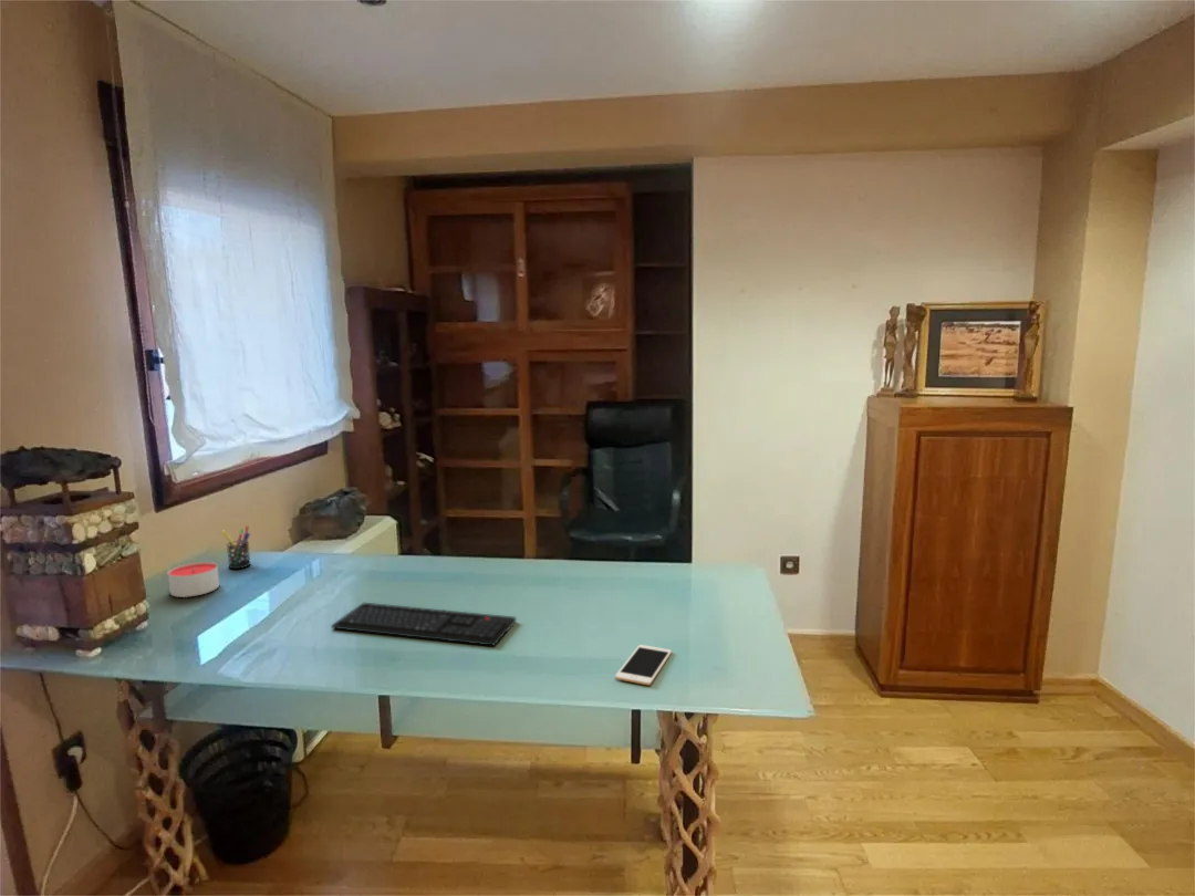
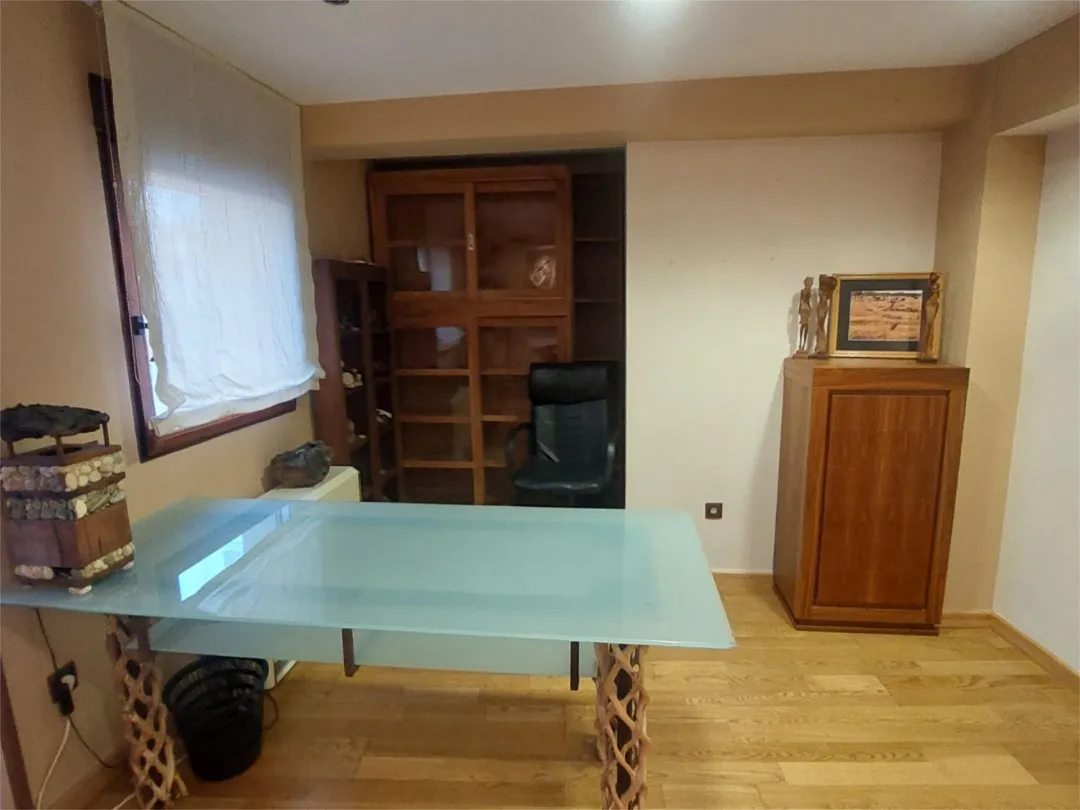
- keyboard (425, 621)
- candle (194, 577)
- cell phone (644, 664)
- pen holder (239, 545)
